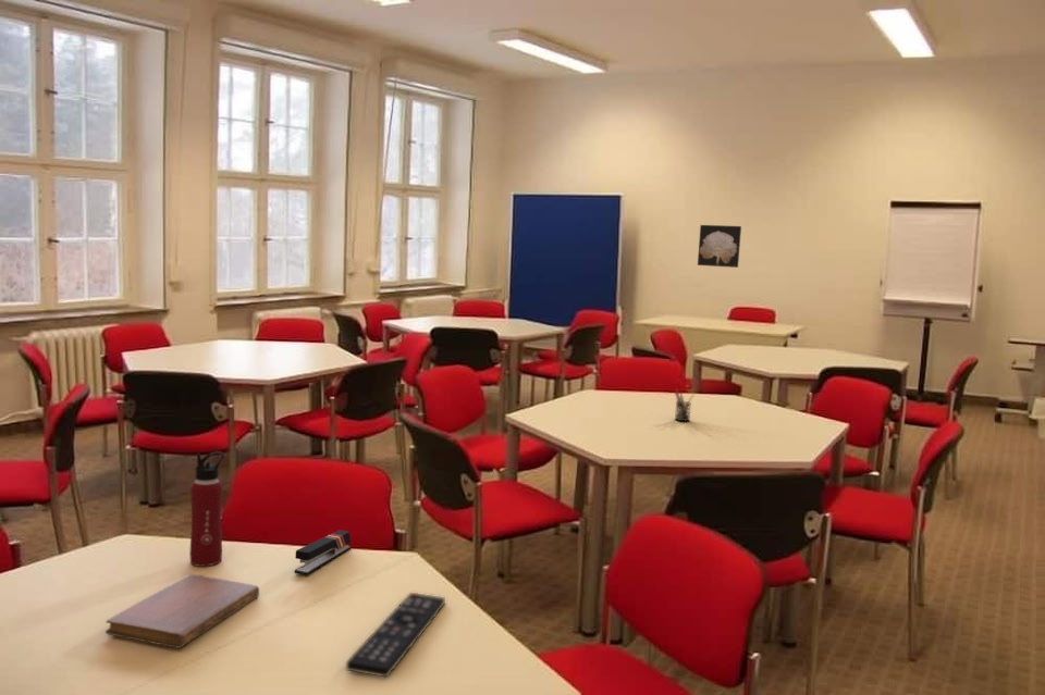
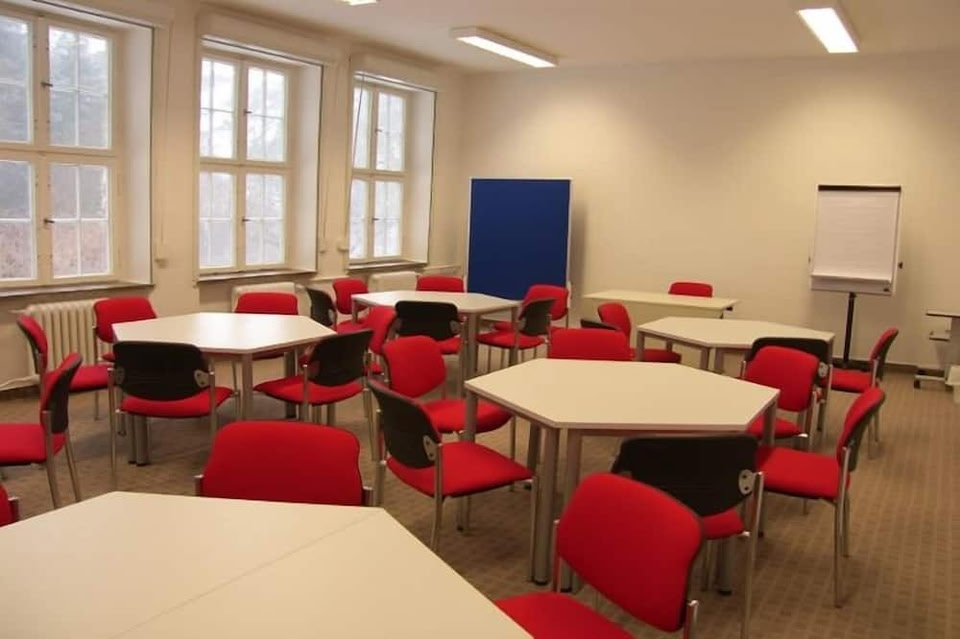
- water bottle (206, 507)
- remote control (399, 629)
- wall art (718, 246)
- notebook (186, 608)
- stapler (323, 549)
- pen holder (681, 405)
